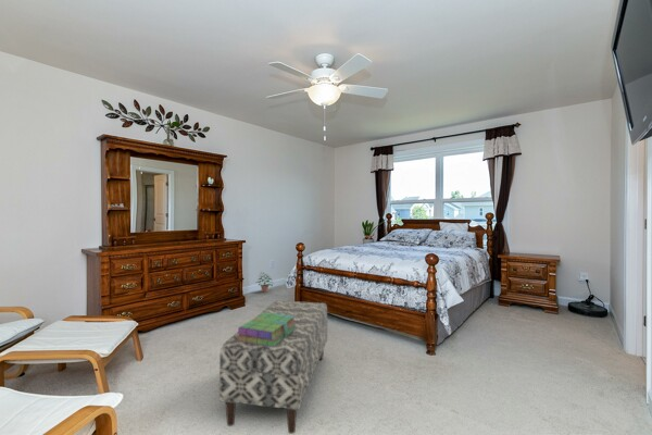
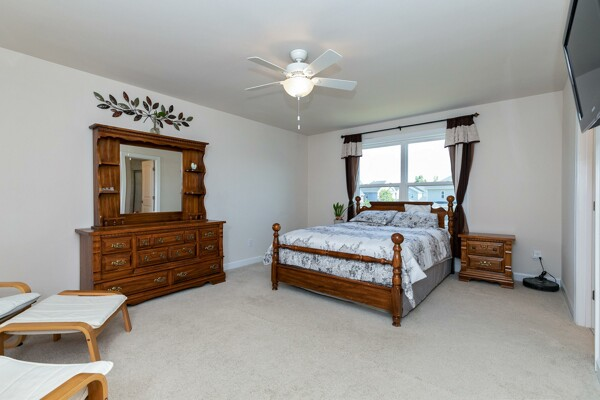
- stack of books (267, 327)
- bench (284, 352)
- potted plant (264, 282)
